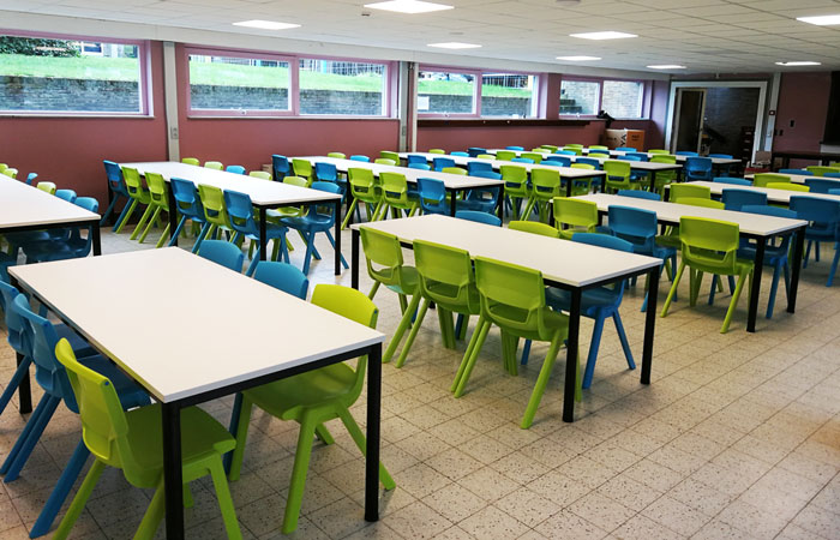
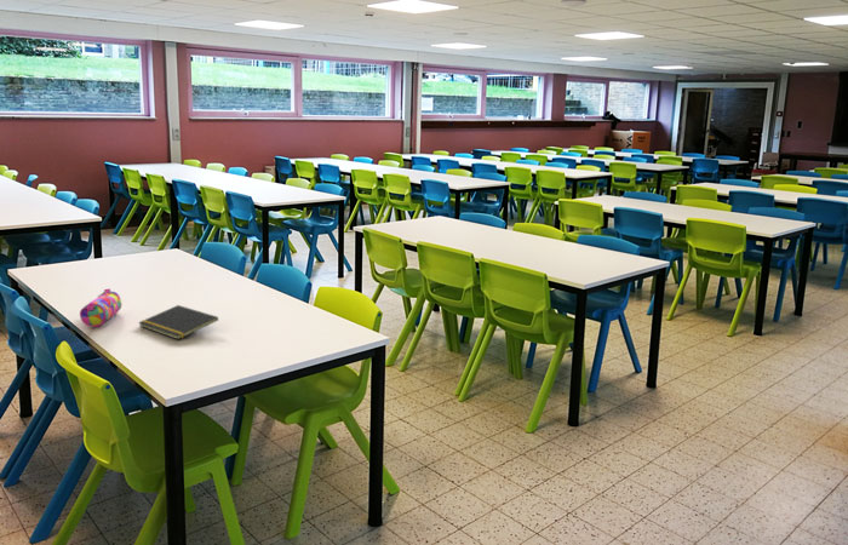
+ notepad (178, 321)
+ pencil case (101, 308)
